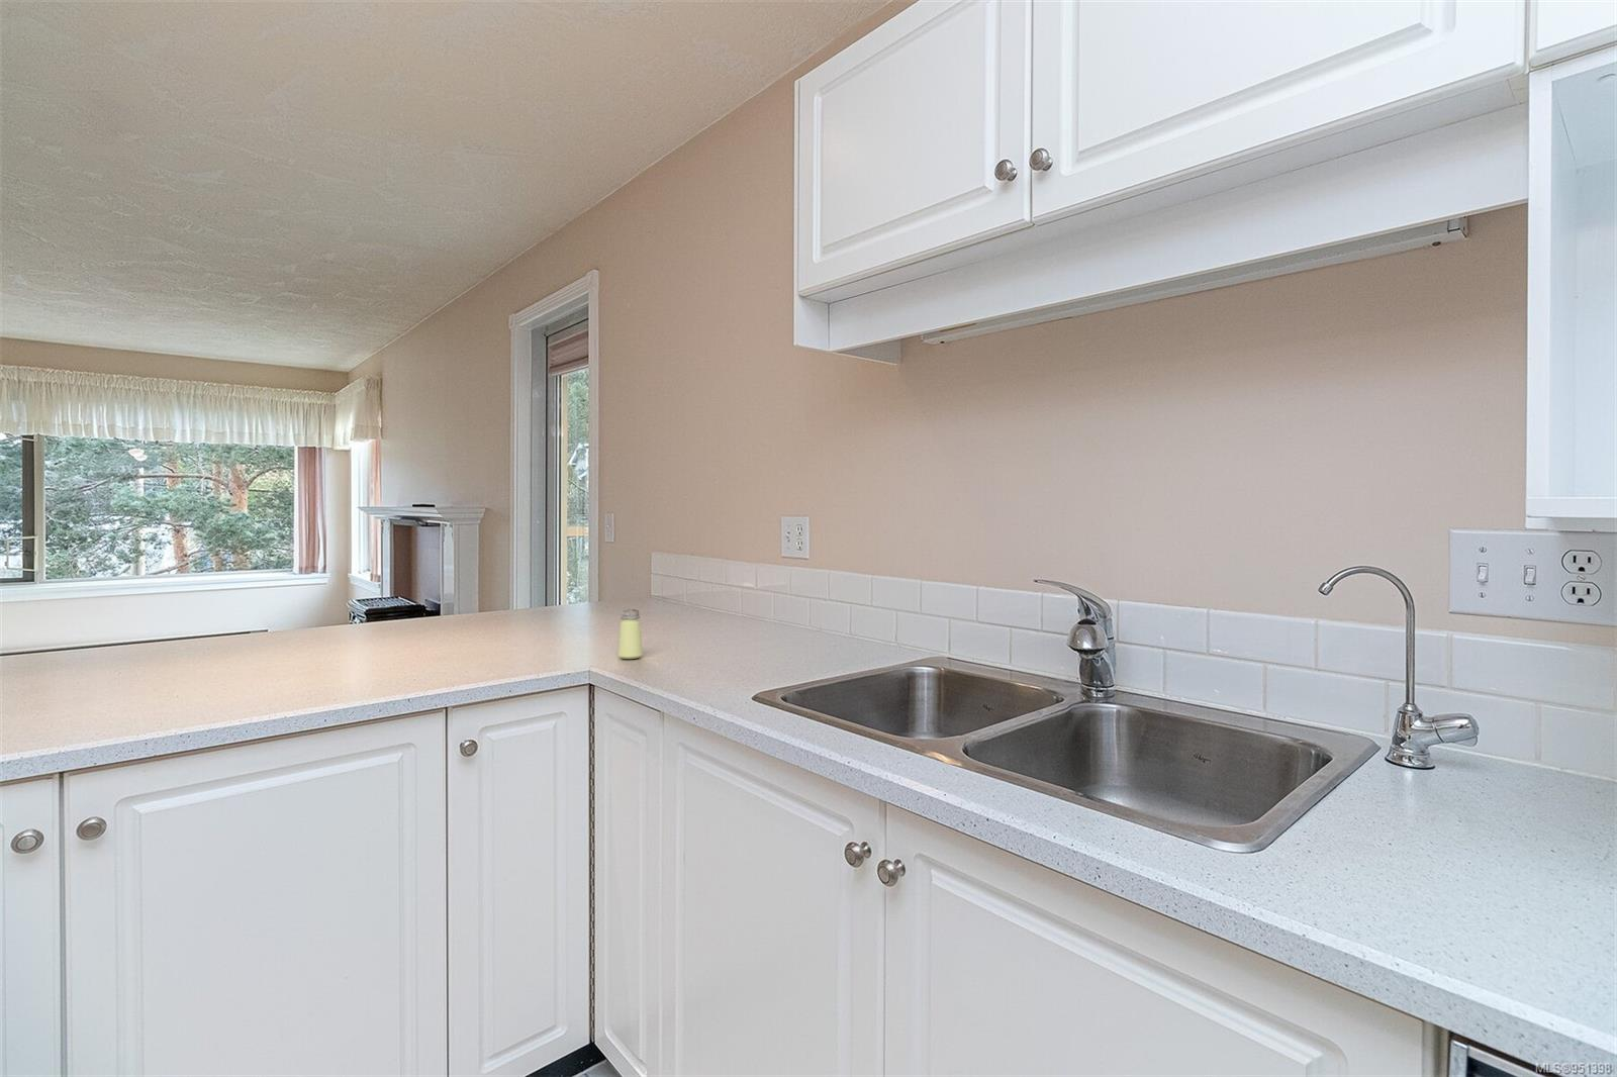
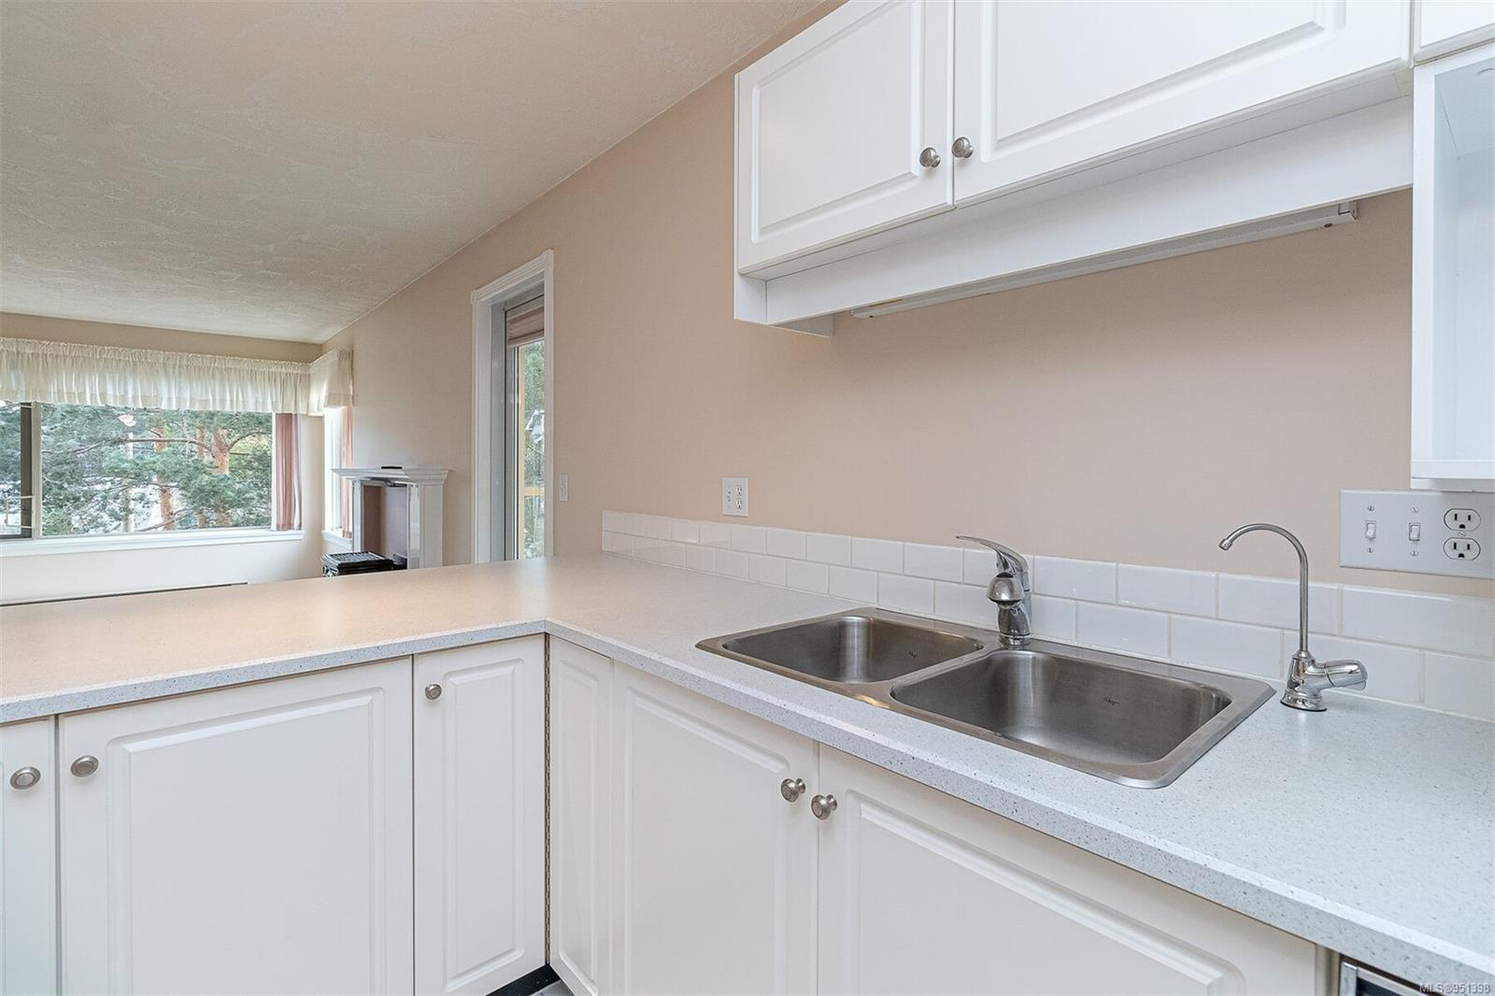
- saltshaker (630, 632)
